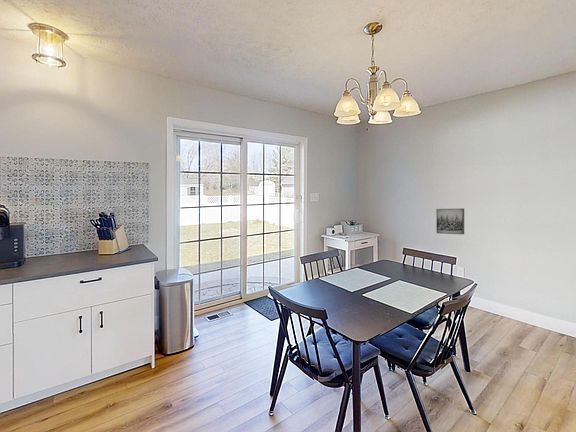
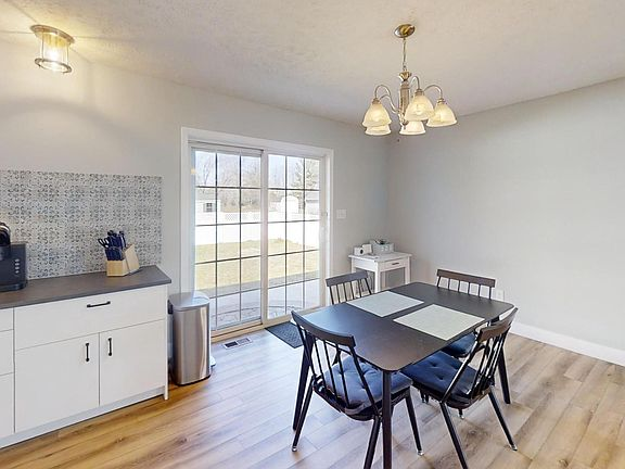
- wall art (450, 221)
